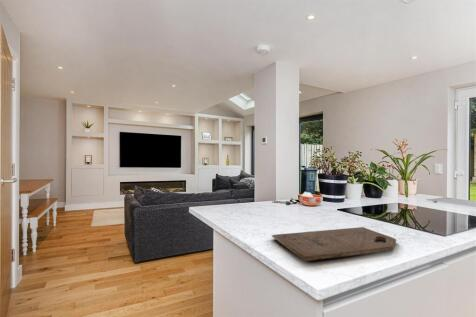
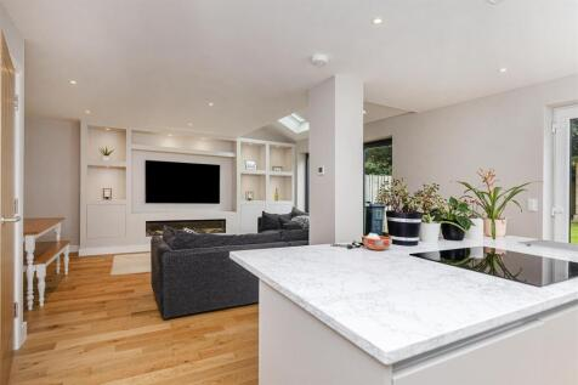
- cutting board (338, 241)
